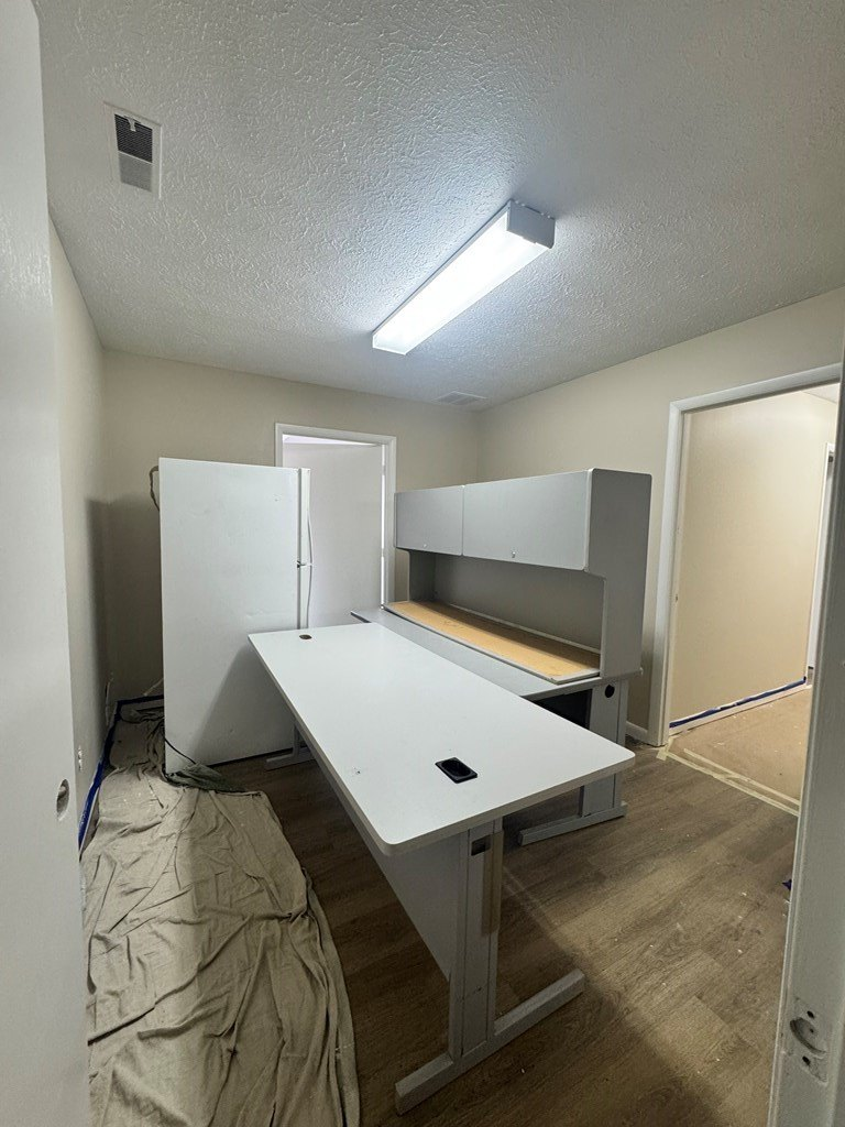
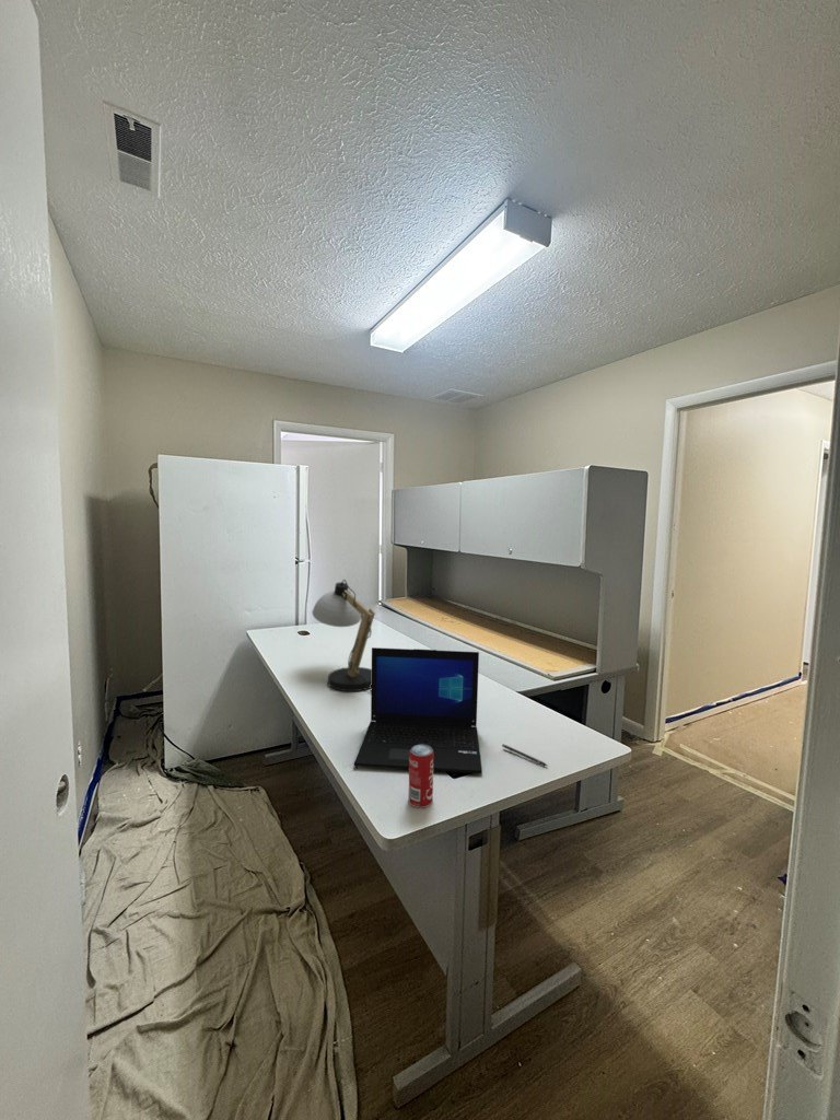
+ laptop (421, 704)
+ beverage can (421, 774)
+ pen (524, 755)
+ desk lamp (349, 626)
